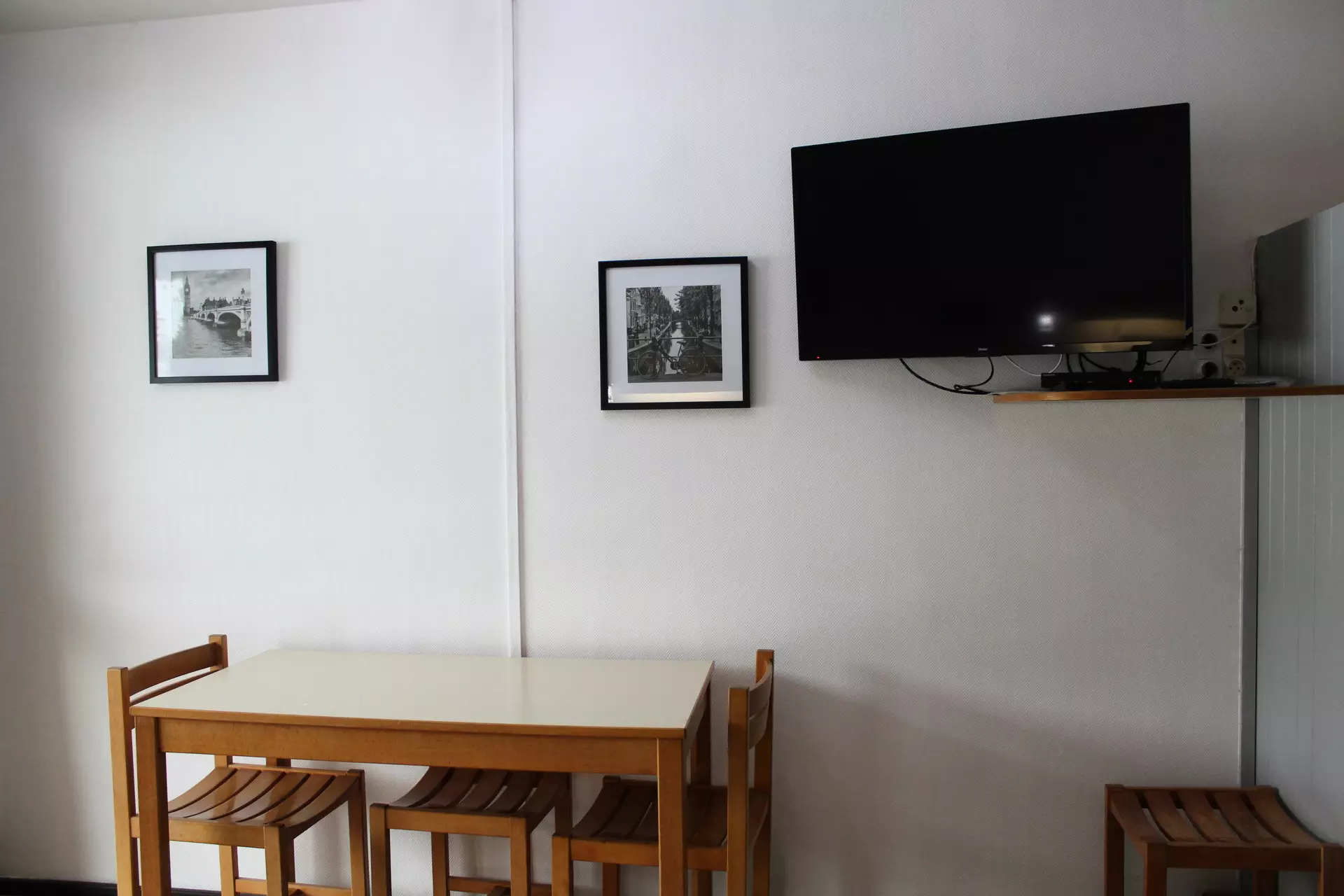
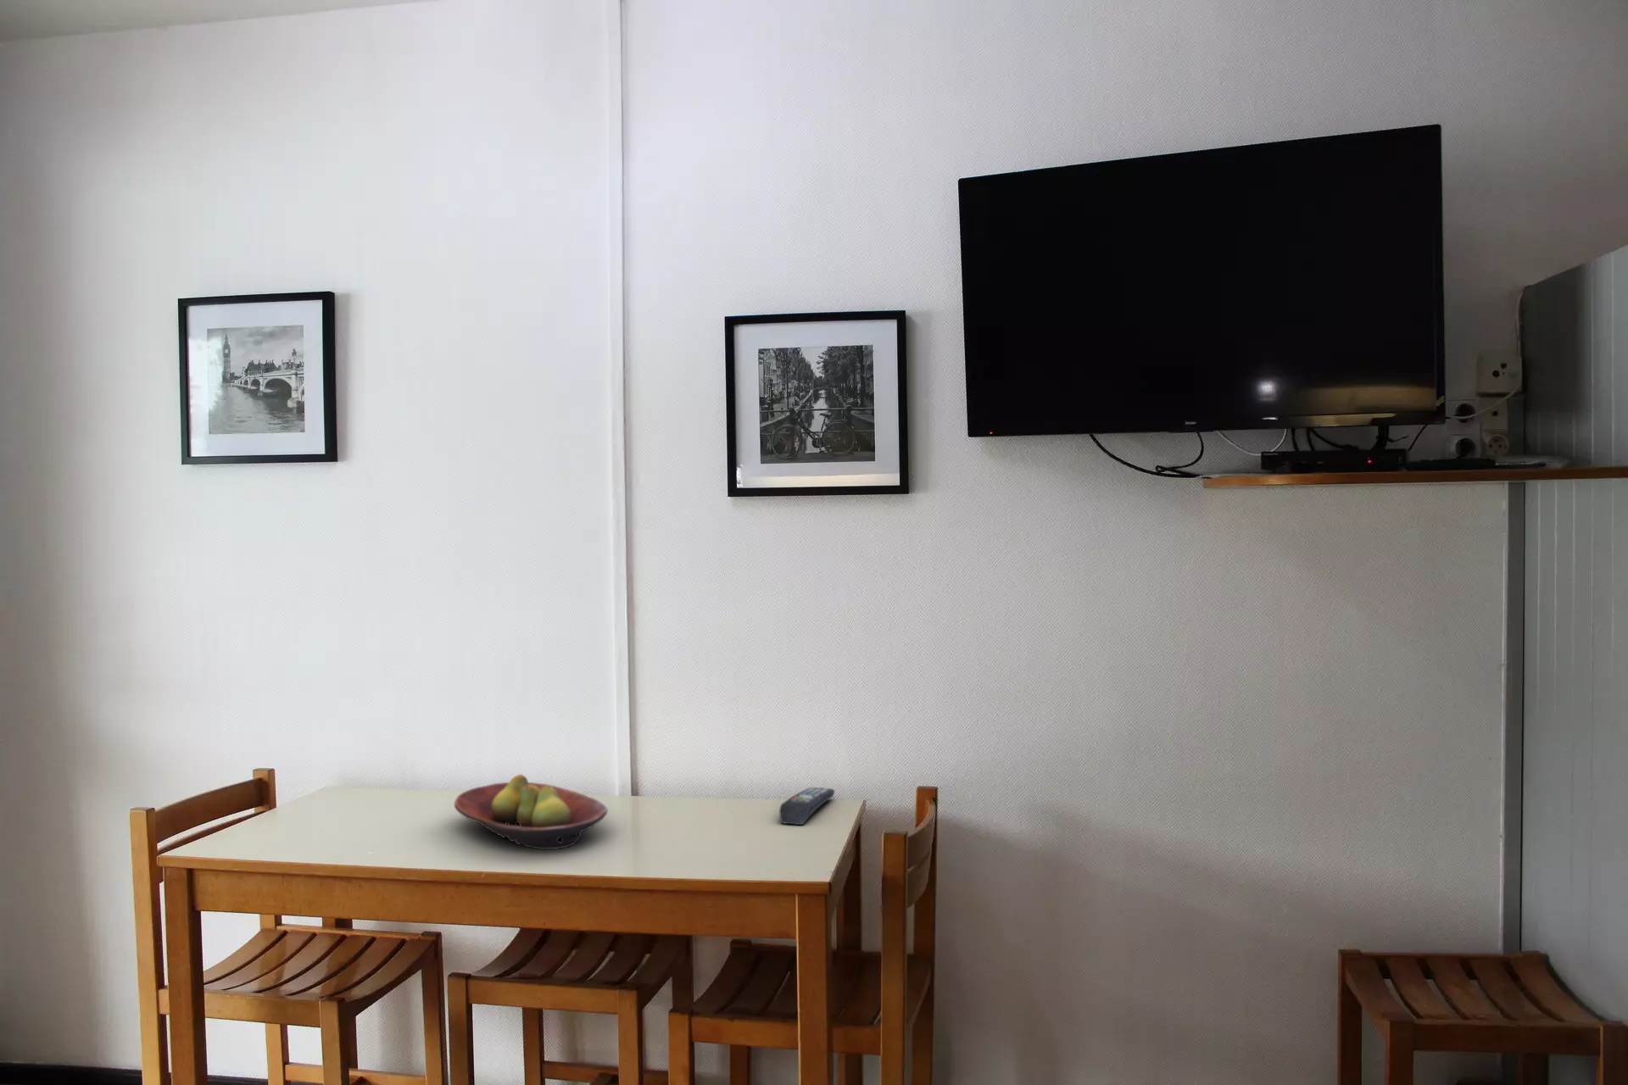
+ fruit bowl (529, 806)
+ remote control (807, 802)
